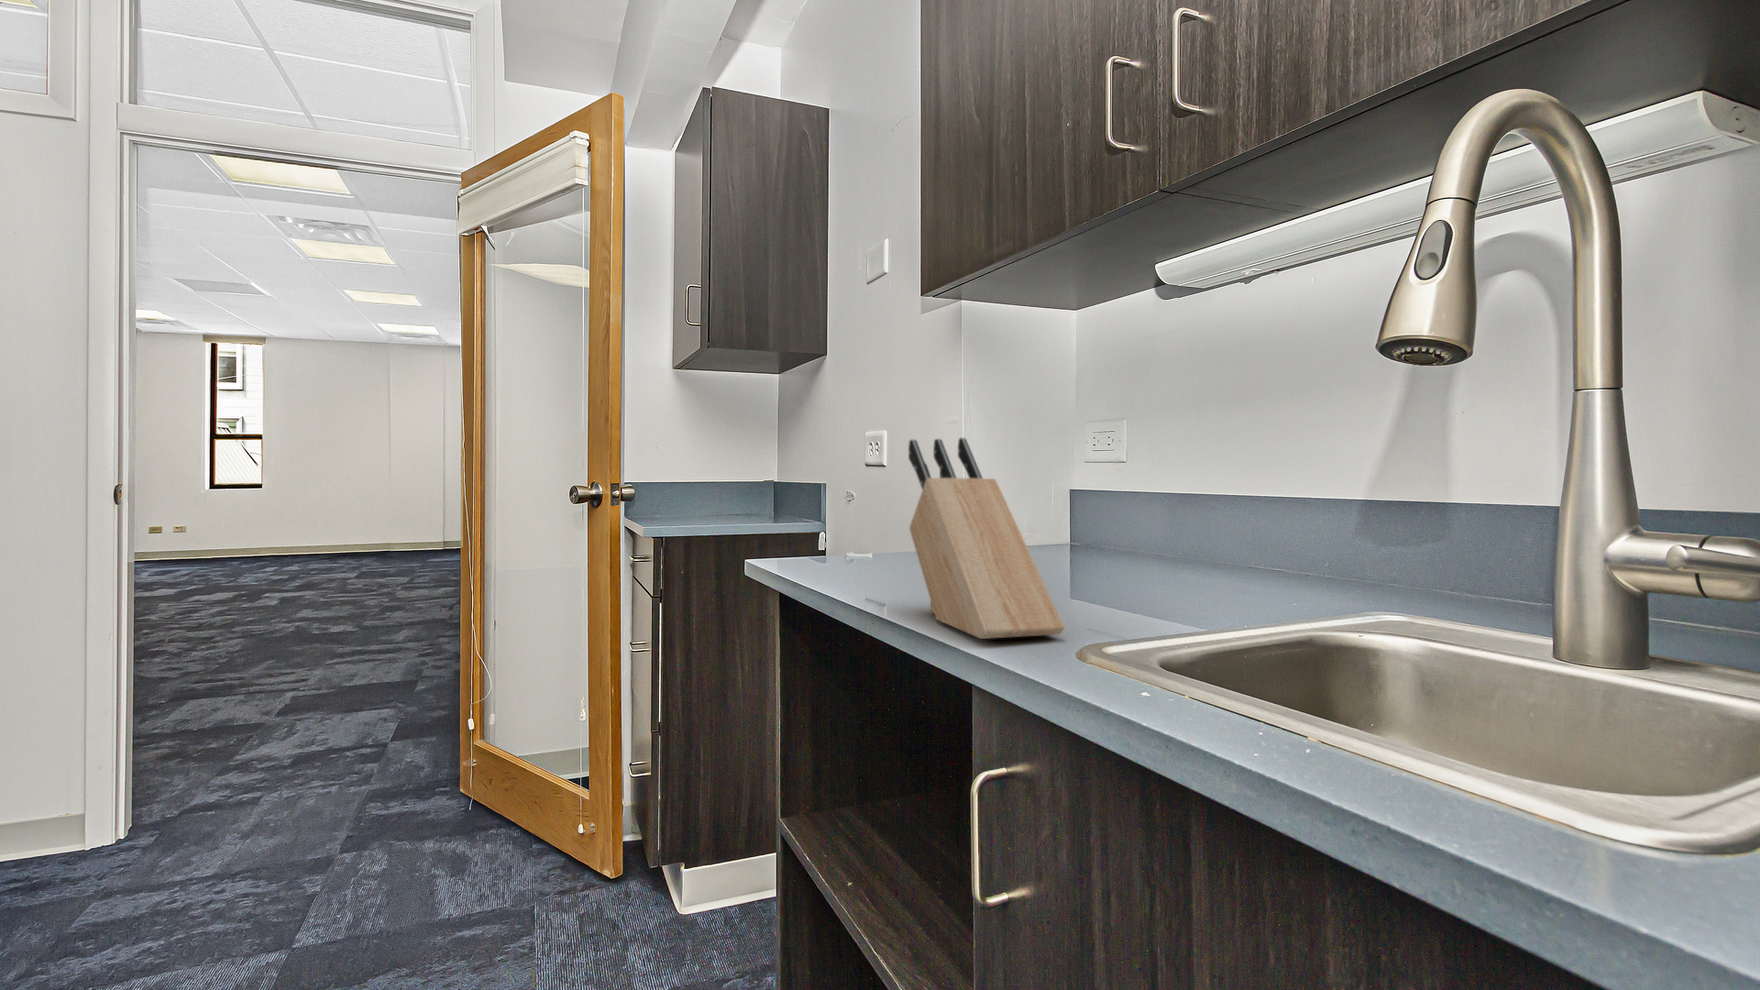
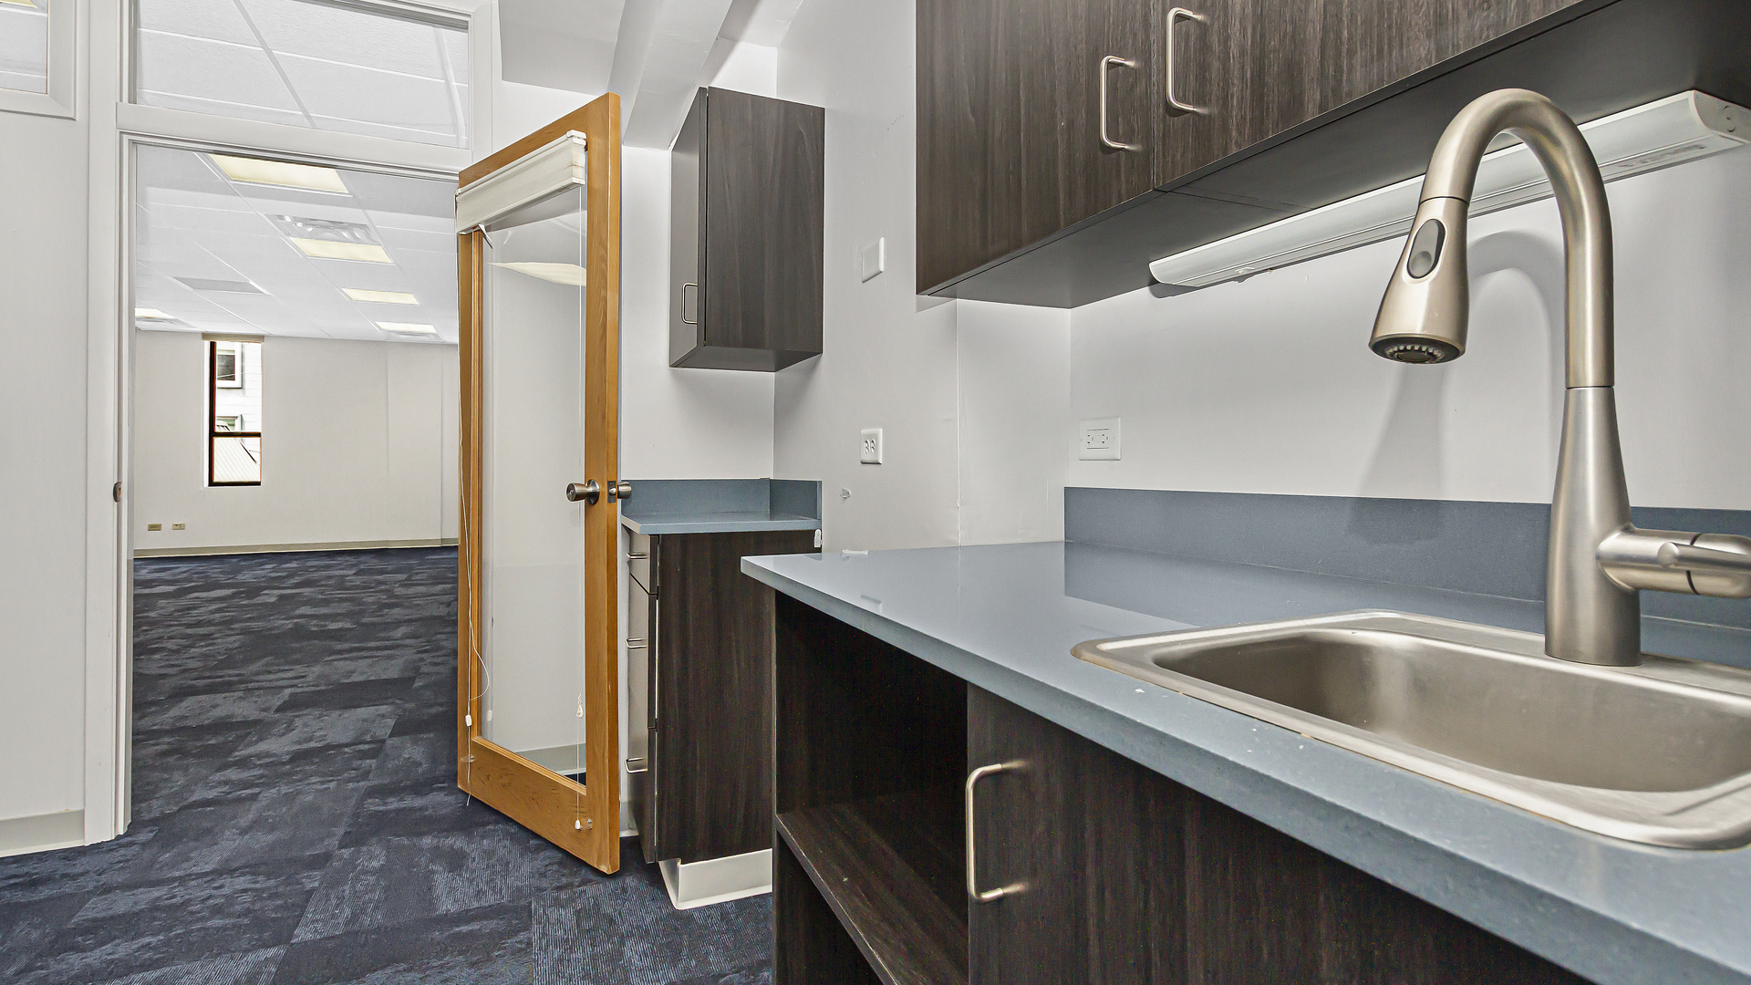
- knife block (971, 523)
